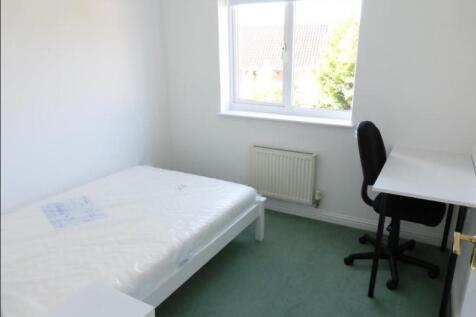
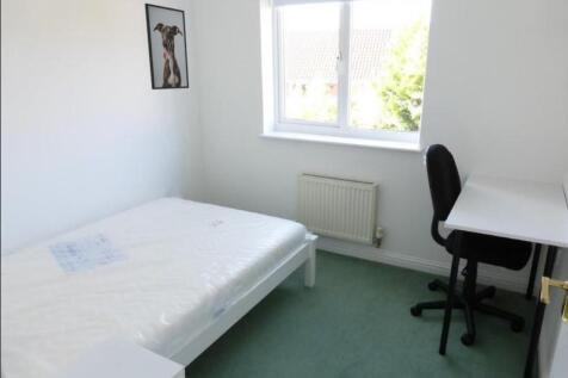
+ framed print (168, 49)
